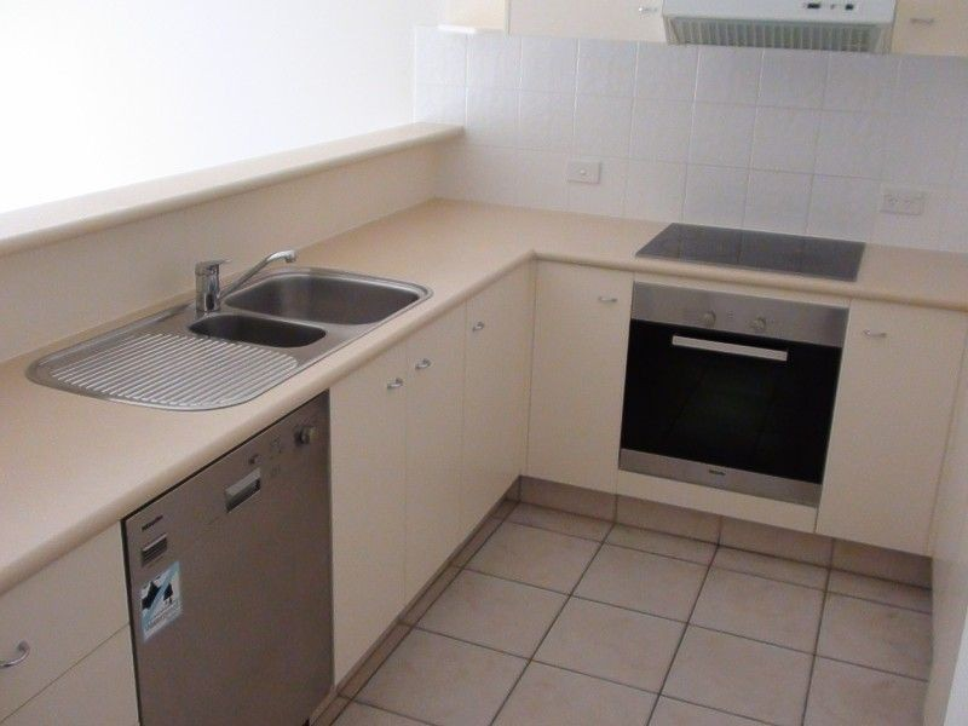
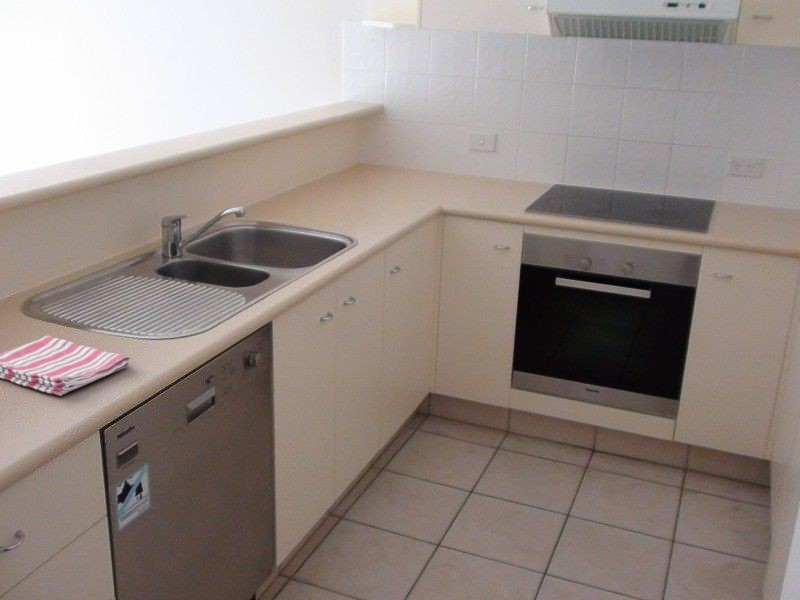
+ dish towel (53, 360)
